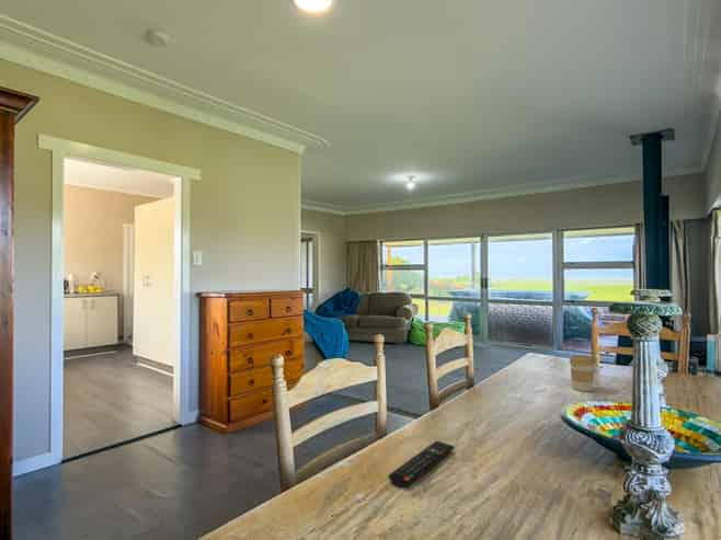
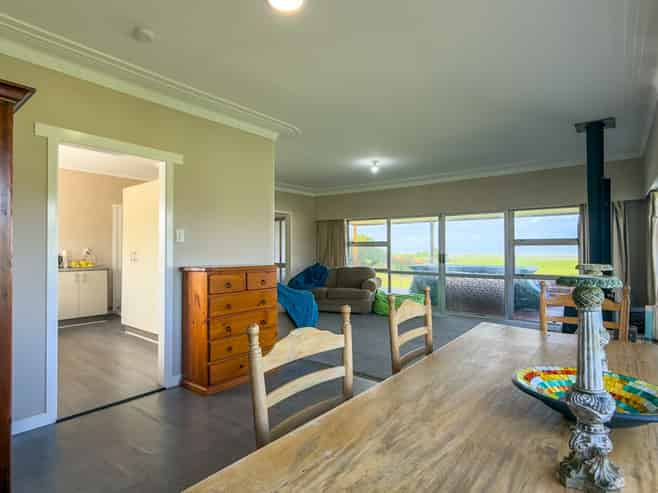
- remote control (423, 462)
- coffee cup (582, 372)
